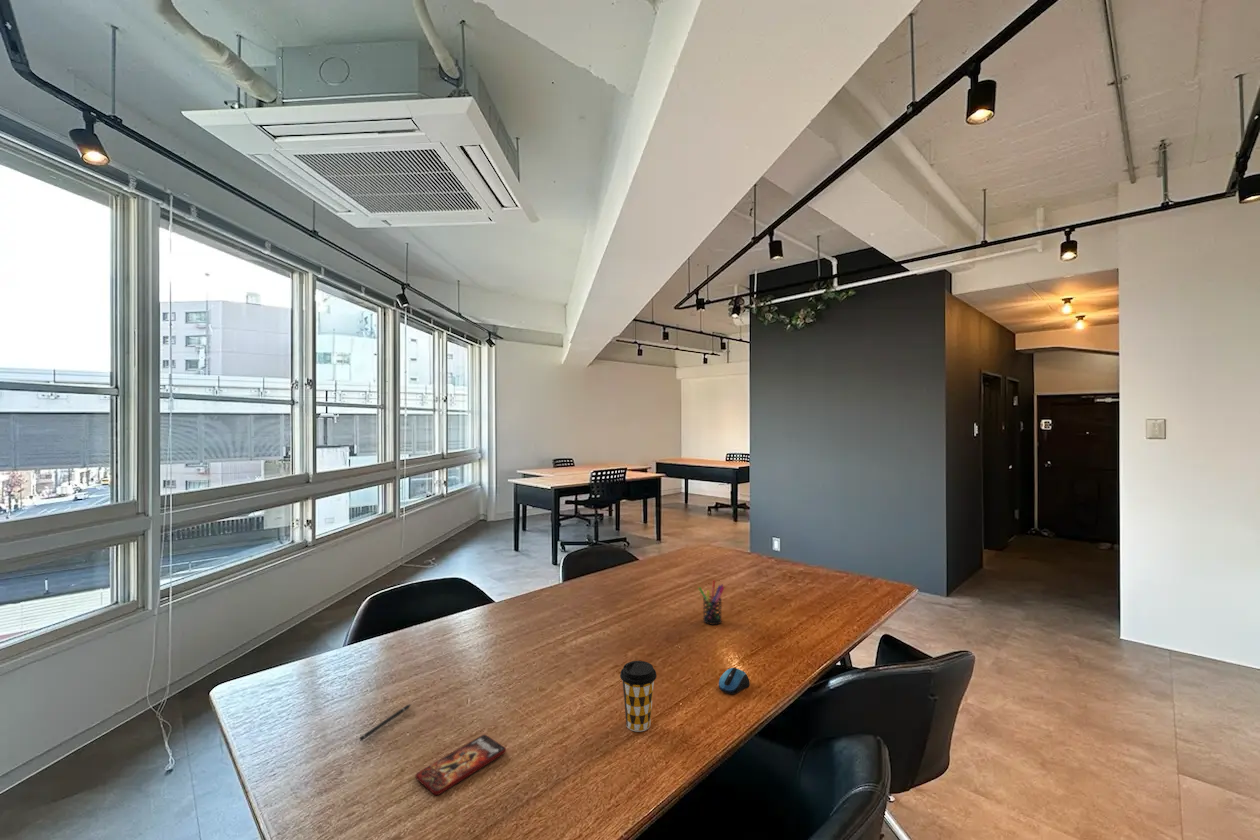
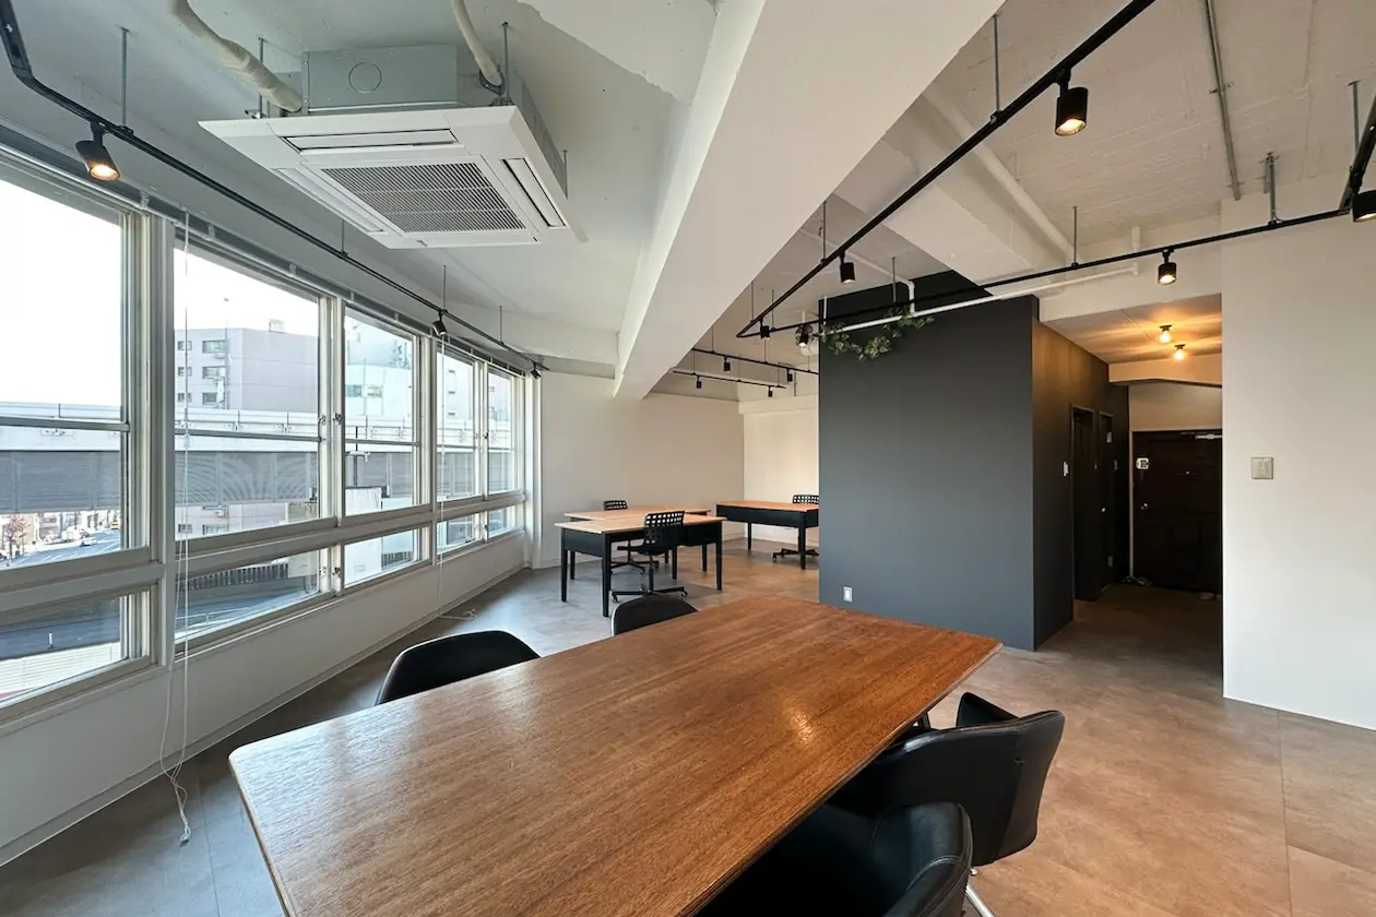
- computer mouse (734, 677)
- pen (387, 720)
- pen holder (710, 601)
- smartphone (462, 762)
- coffee cup (638, 696)
